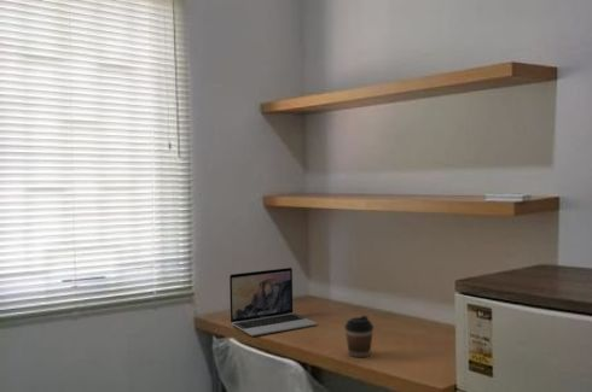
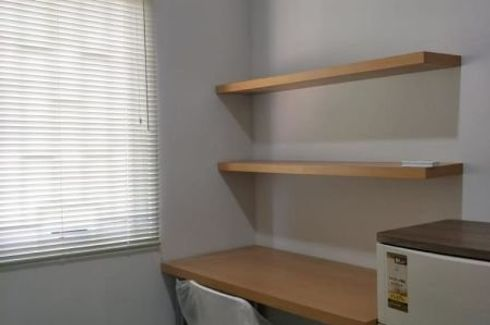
- laptop (273, 299)
- coffee cup (359, 335)
